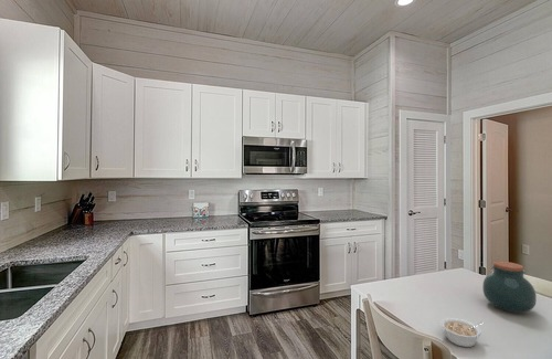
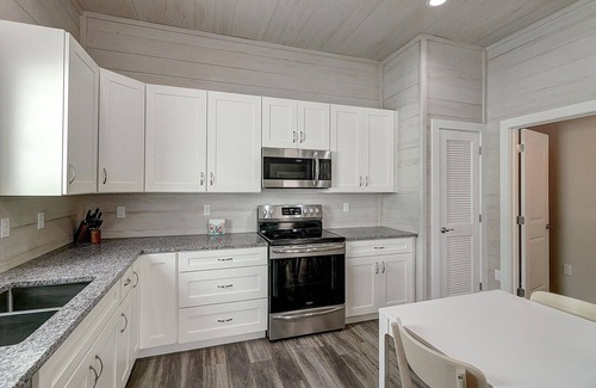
- jar (508, 286)
- legume (460, 331)
